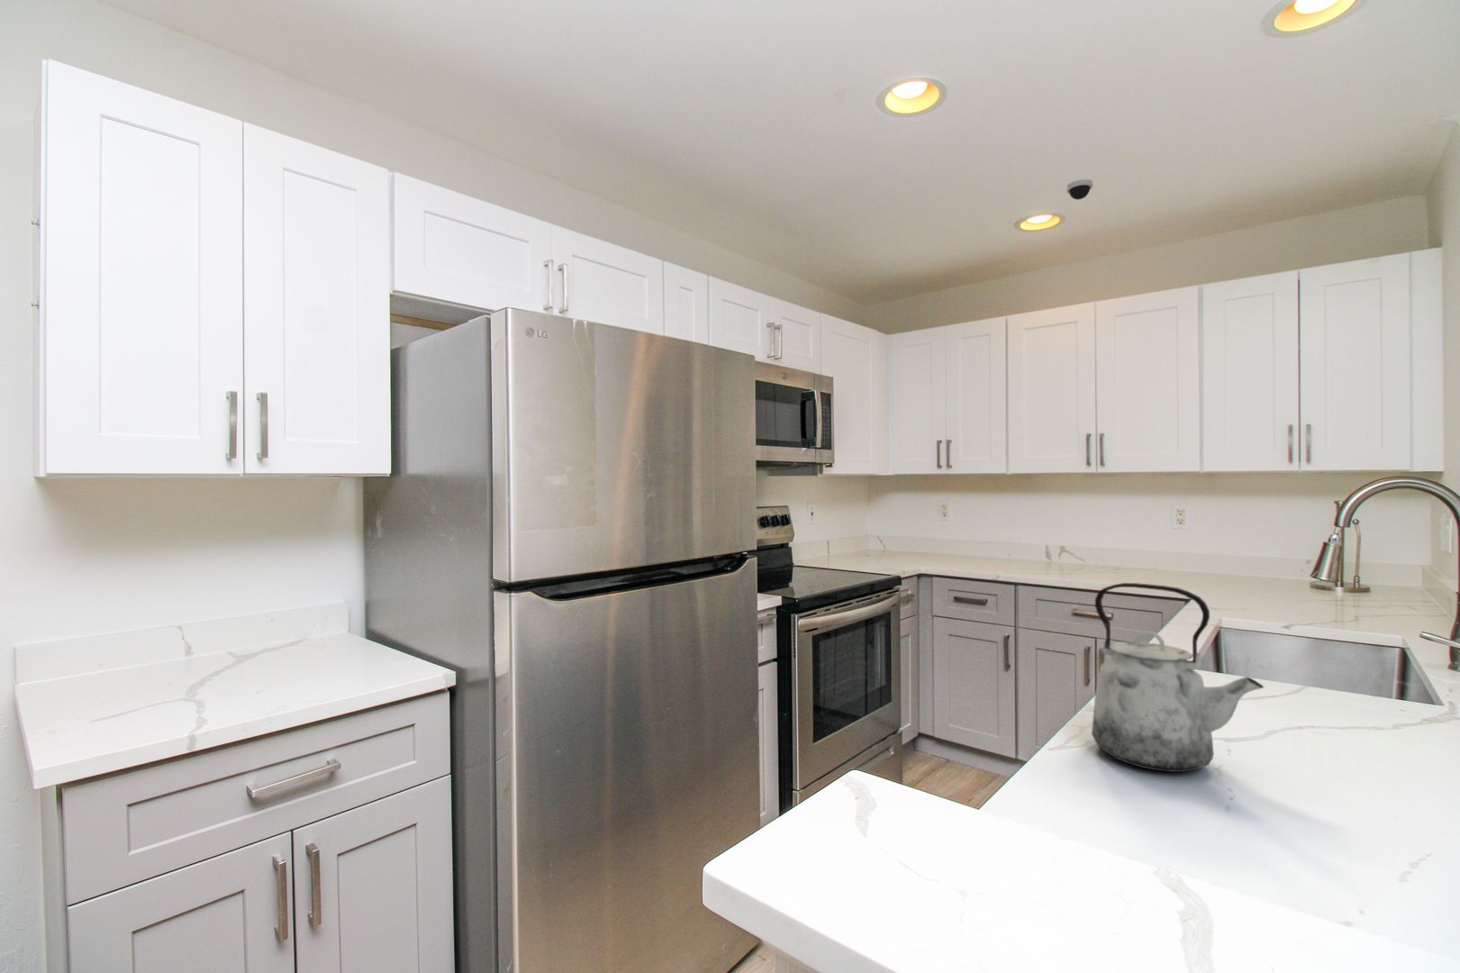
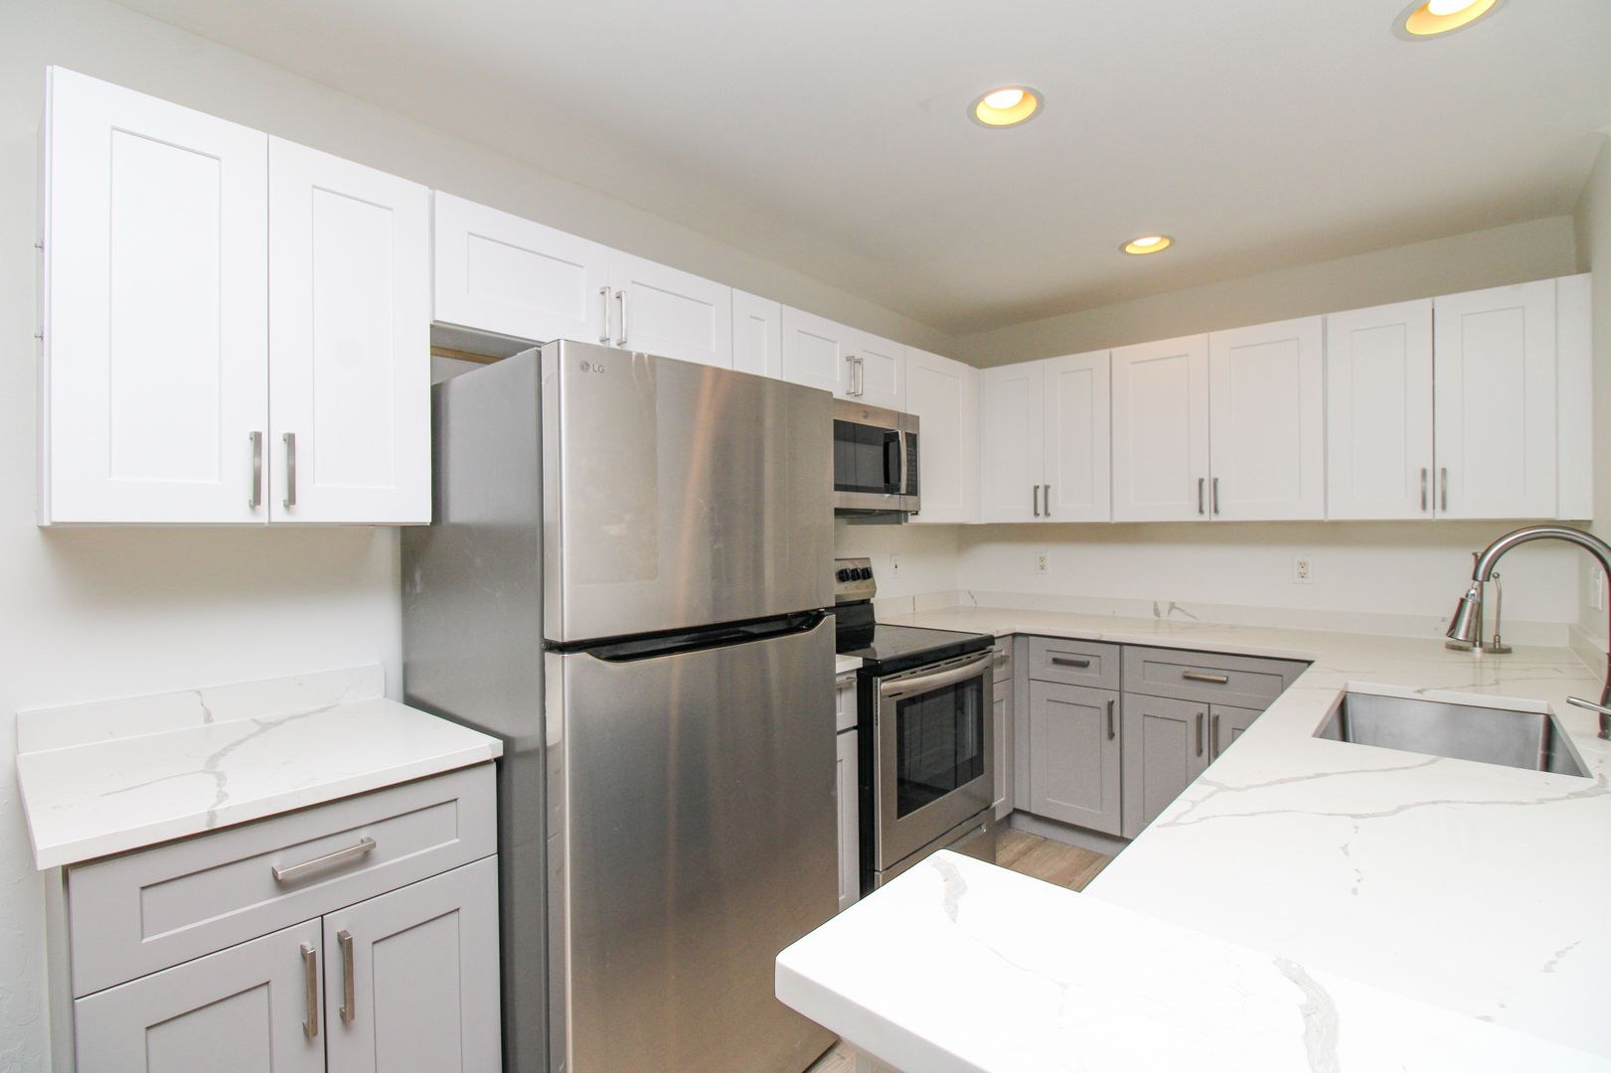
- kettle (1171, 674)
- dome security camera (1079, 191)
